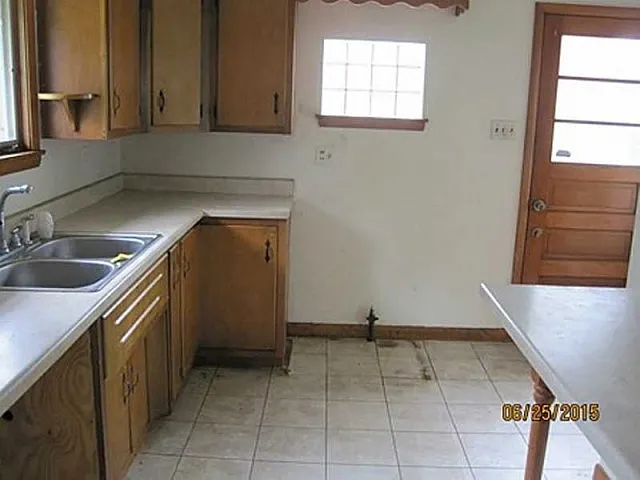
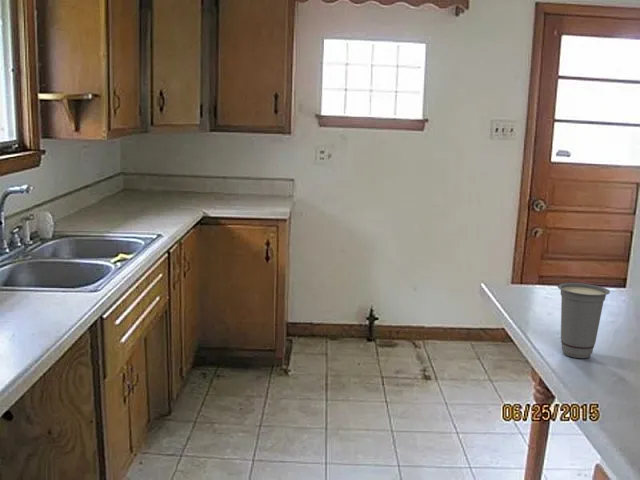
+ cup (579, 321)
